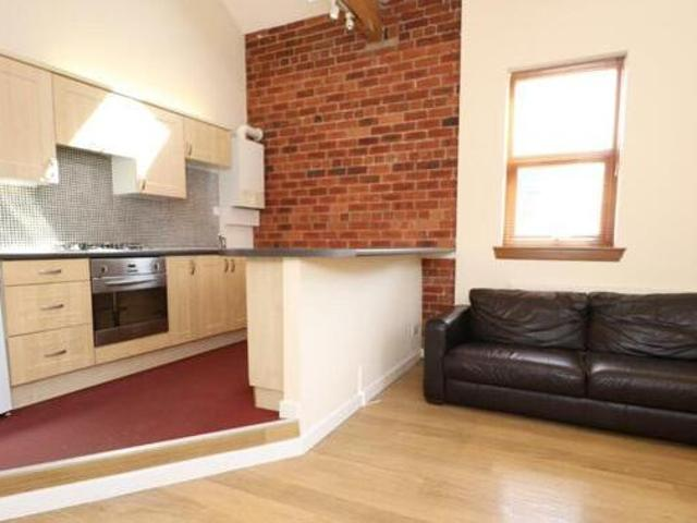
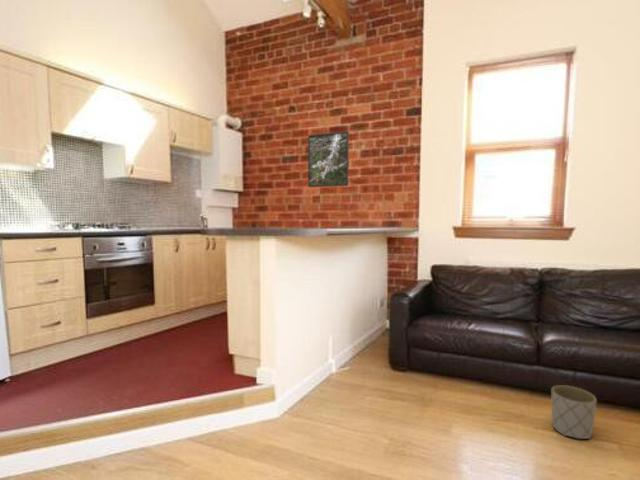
+ planter (572, 412)
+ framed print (327, 160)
